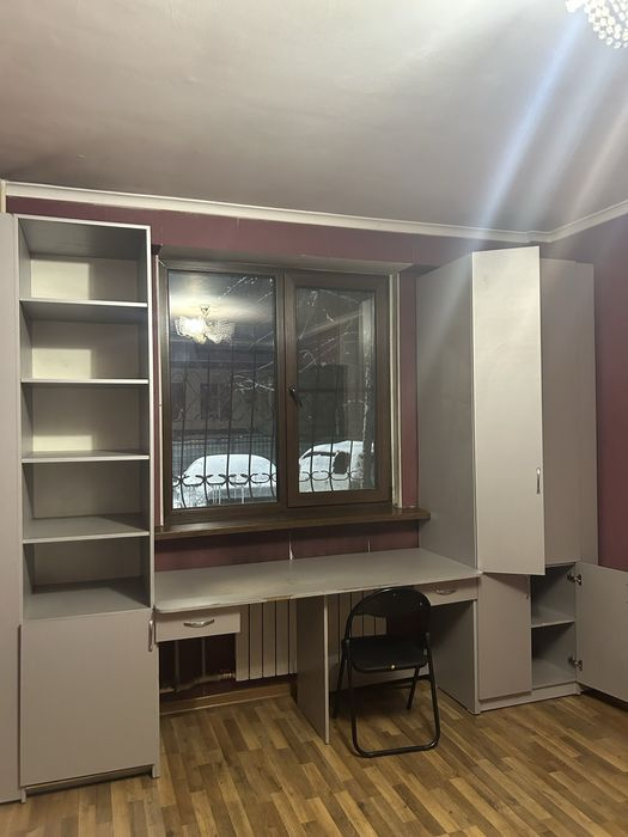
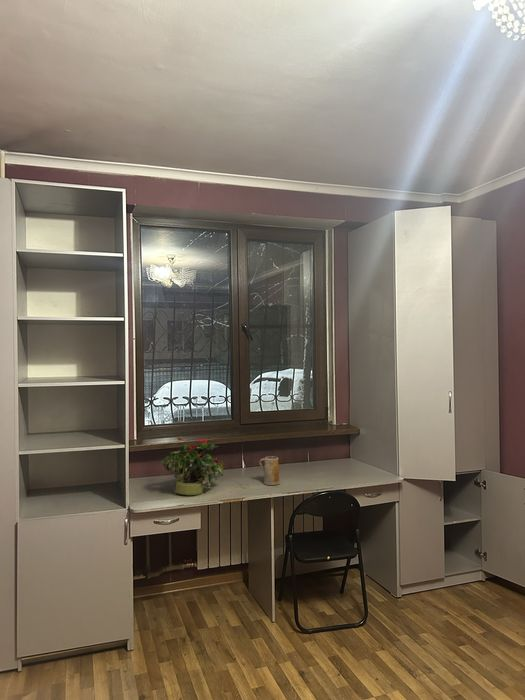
+ mug (270, 470)
+ potted plant (193, 463)
